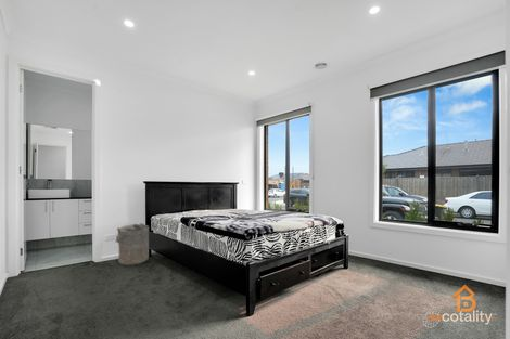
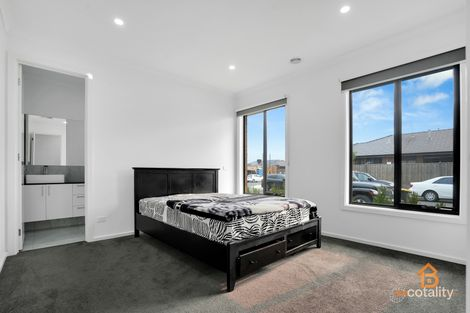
- laundry hamper (132, 242)
